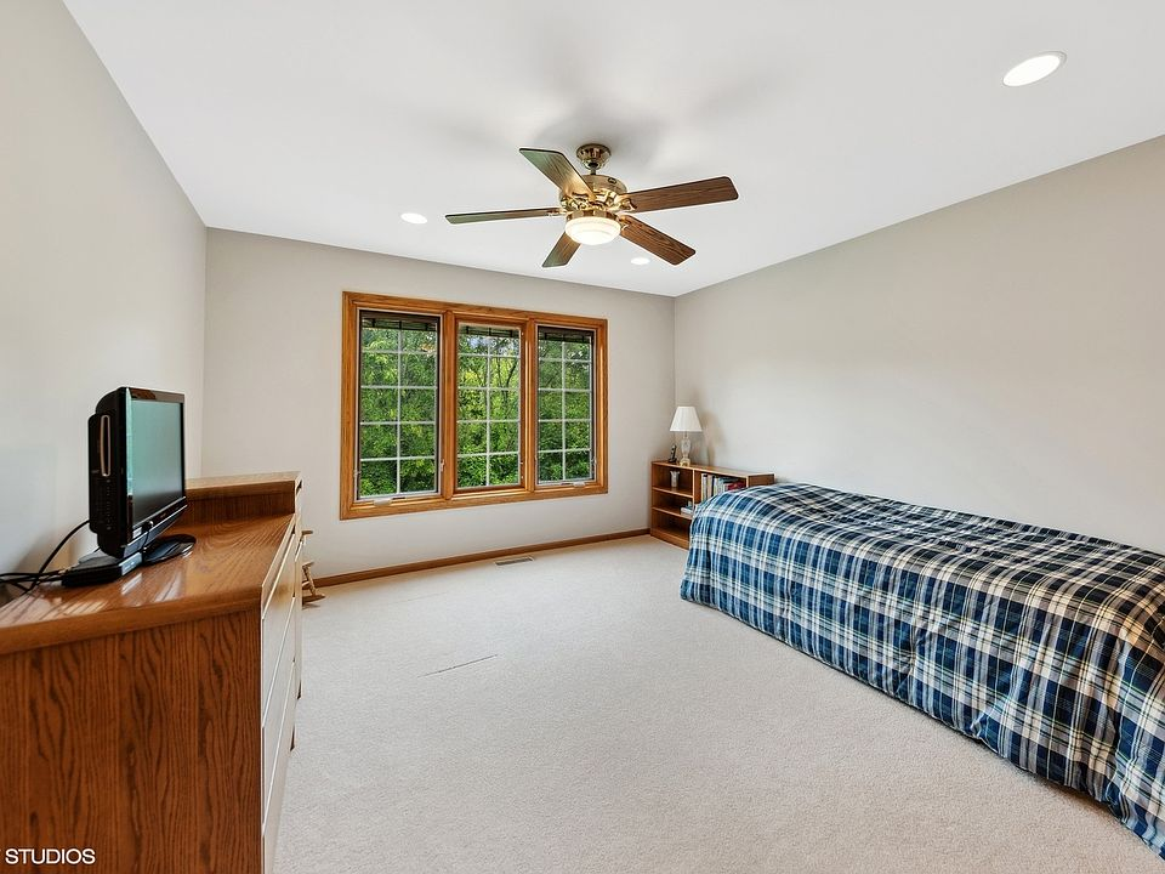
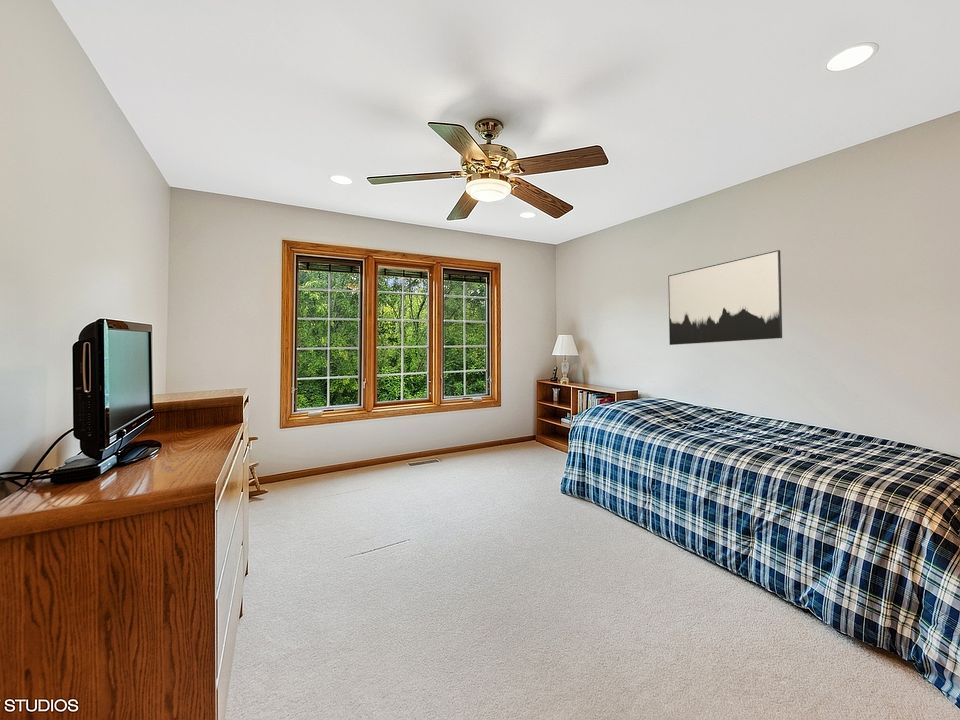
+ wall art (718, 303)
